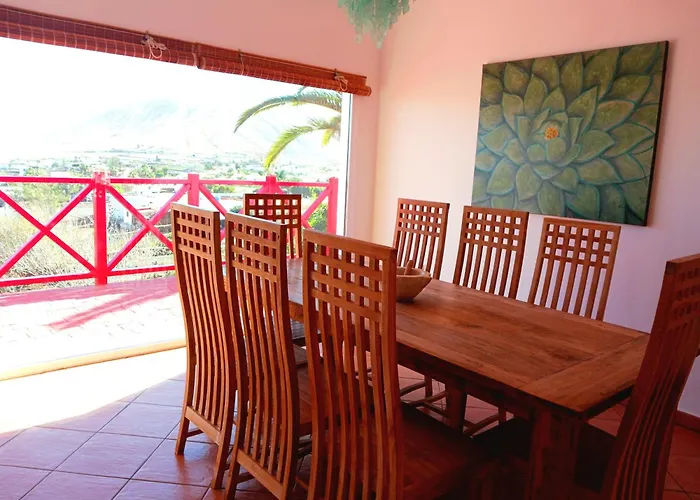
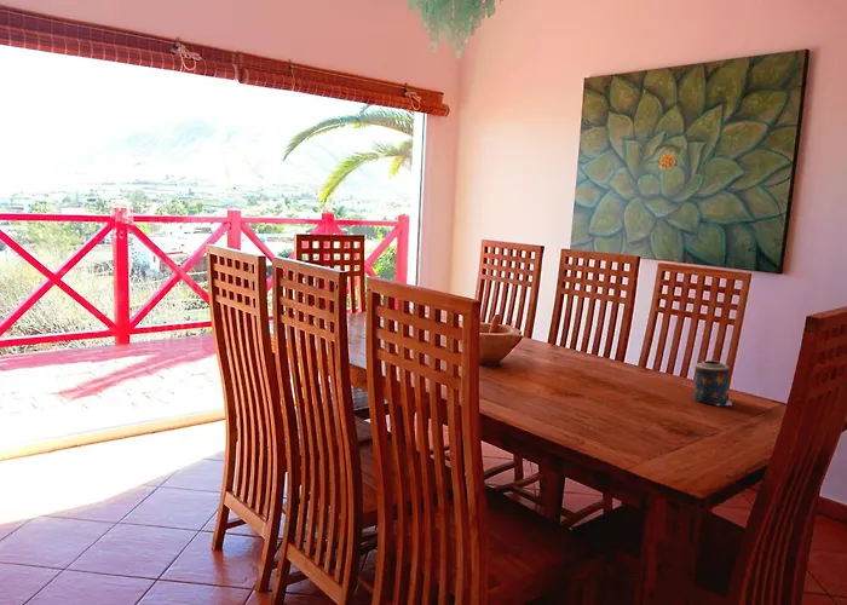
+ candle (715, 380)
